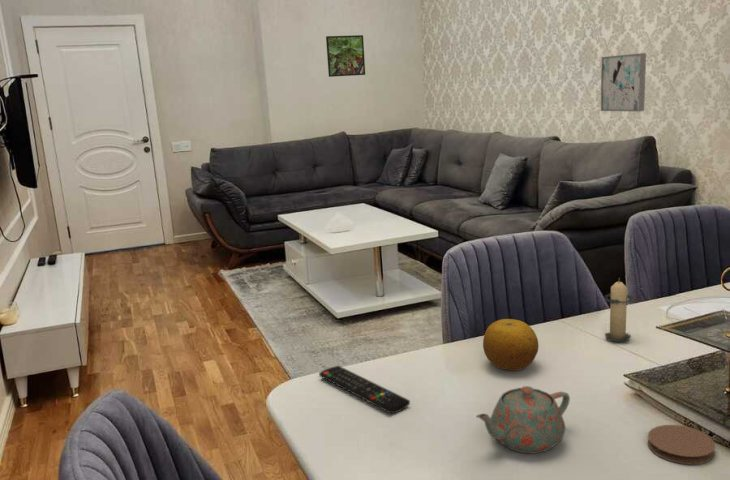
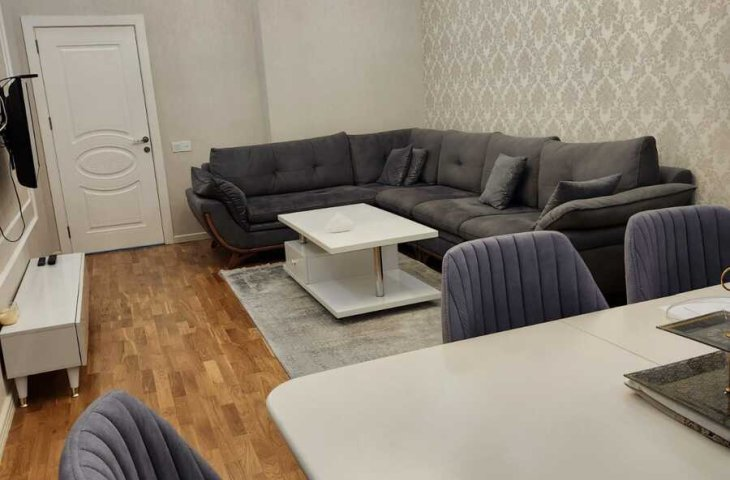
- coaster (680, 443)
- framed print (345, 55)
- teapot (524, 415)
- candle (618, 308)
- fruit (510, 344)
- remote control (361, 388)
- wall art (622, 83)
